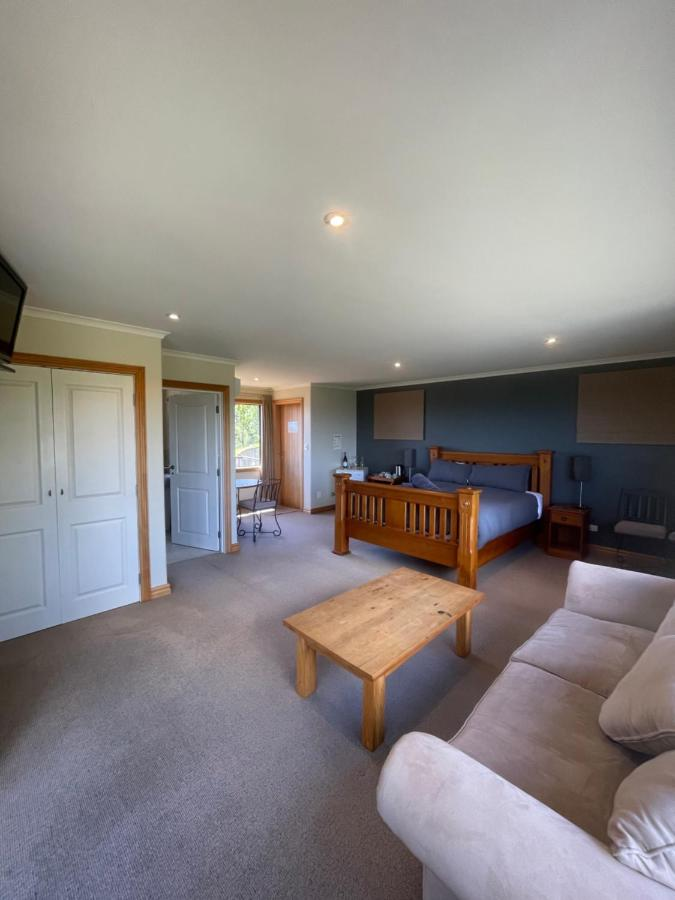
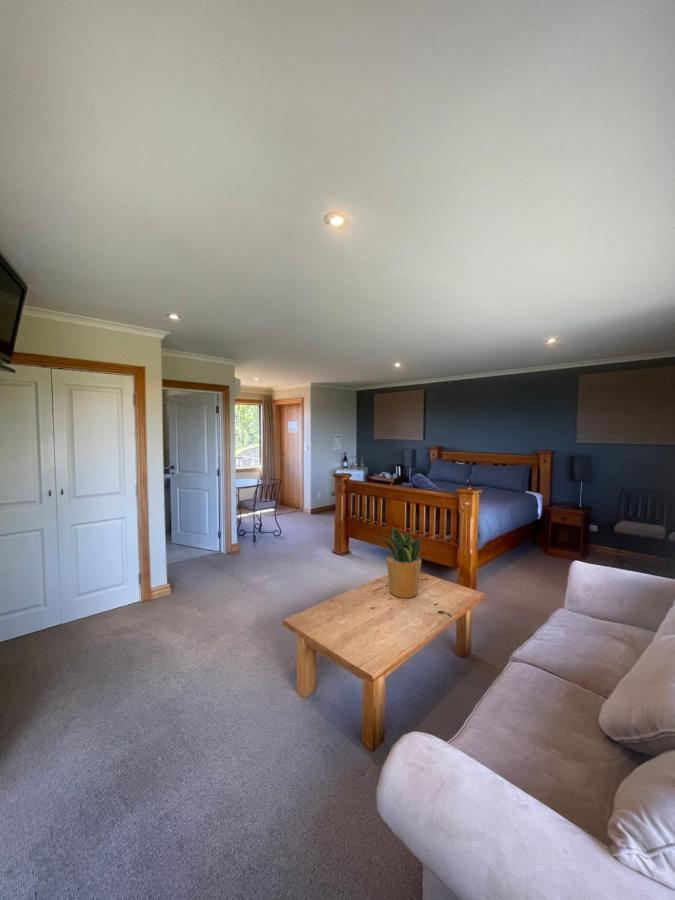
+ potted plant (400, 562)
